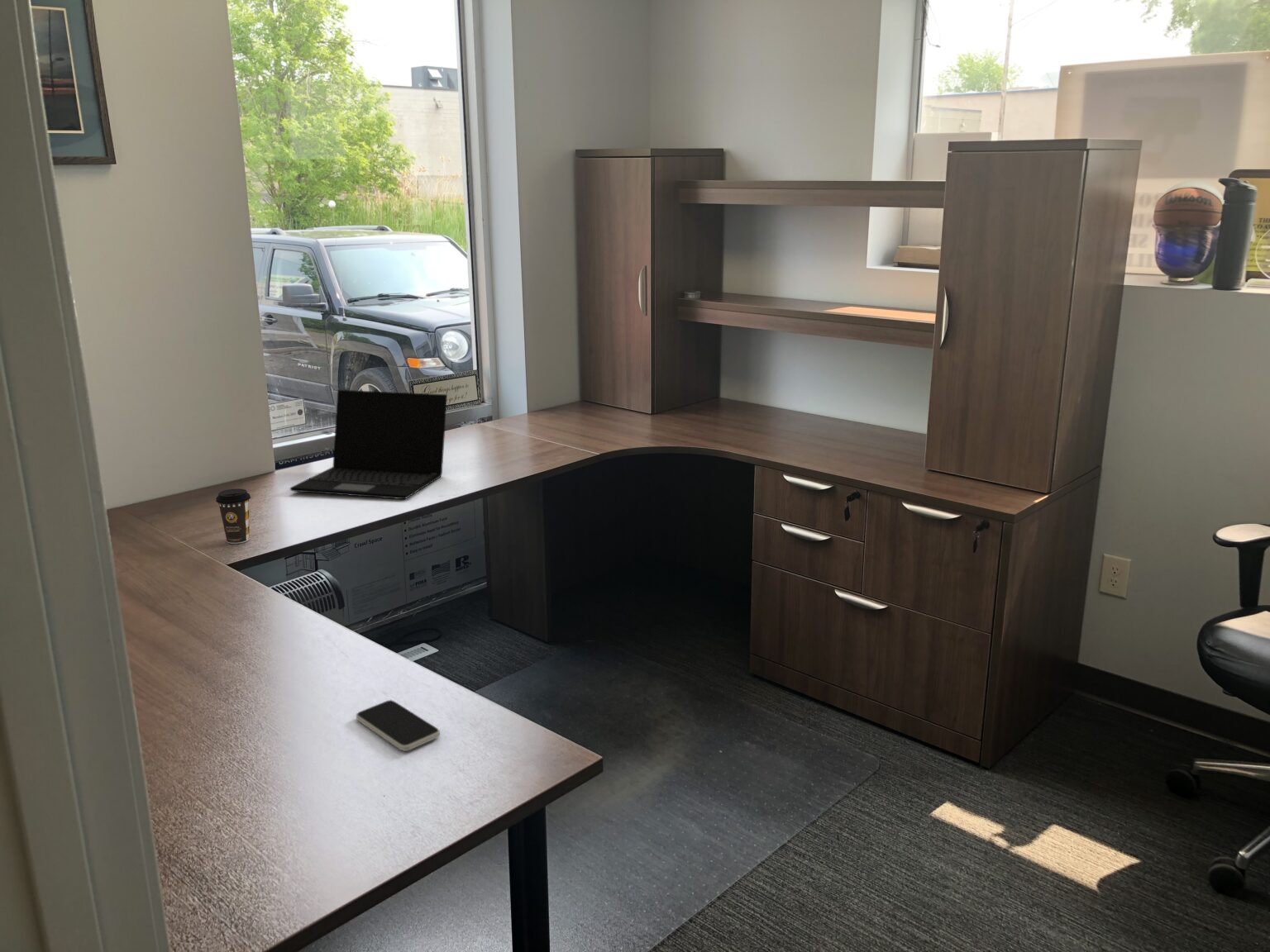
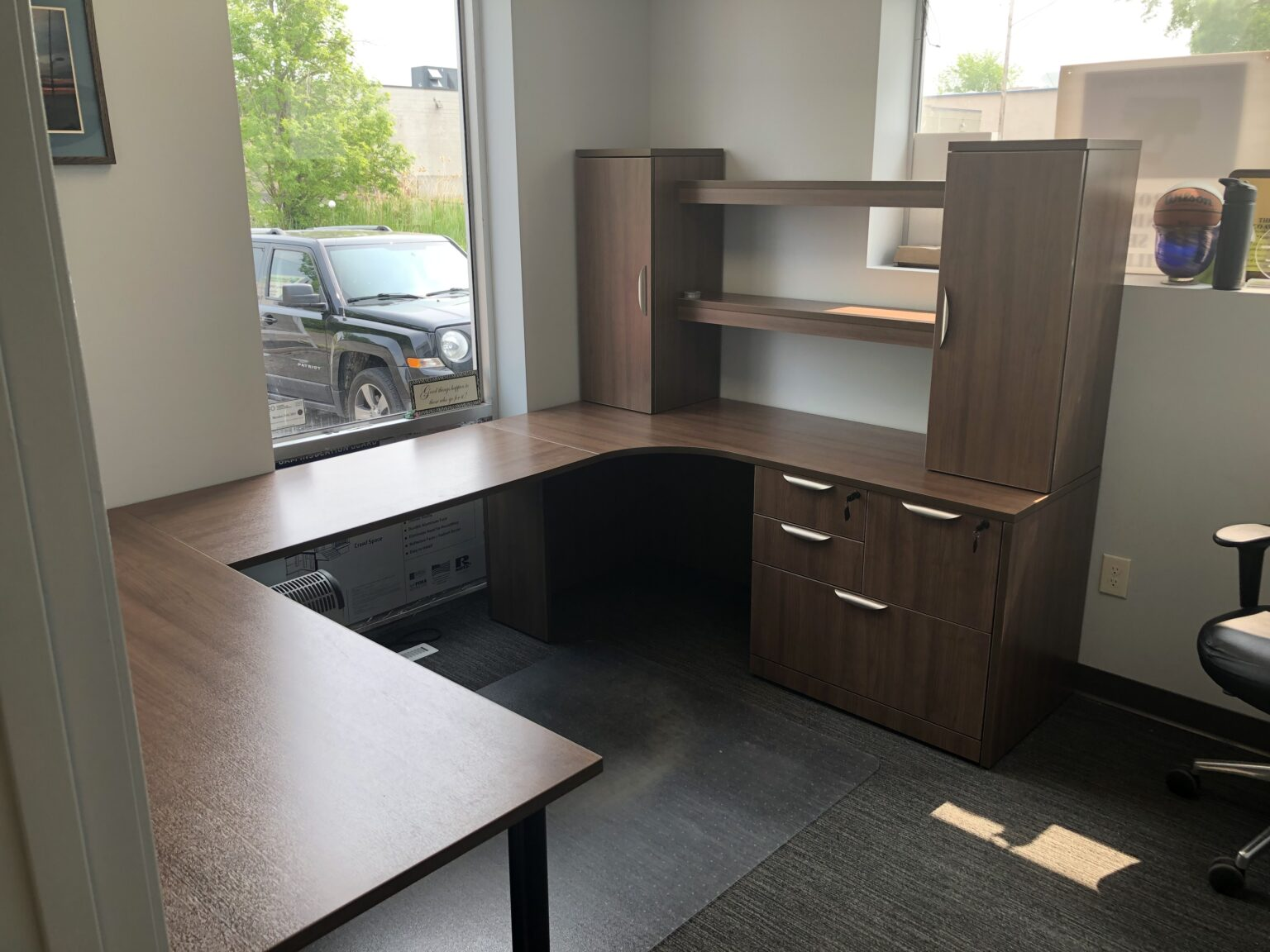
- smartphone (397, 724)
- laptop (370, 441)
- coffee cup (235, 516)
